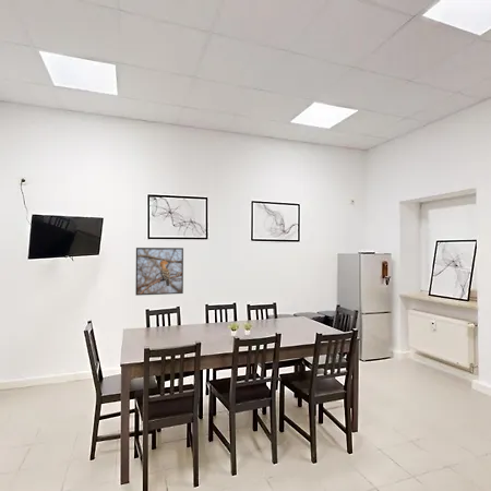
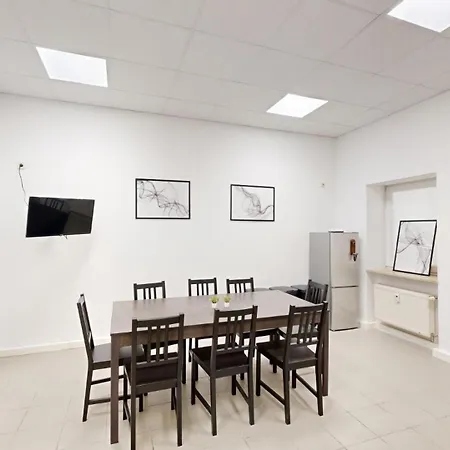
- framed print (159, 271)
